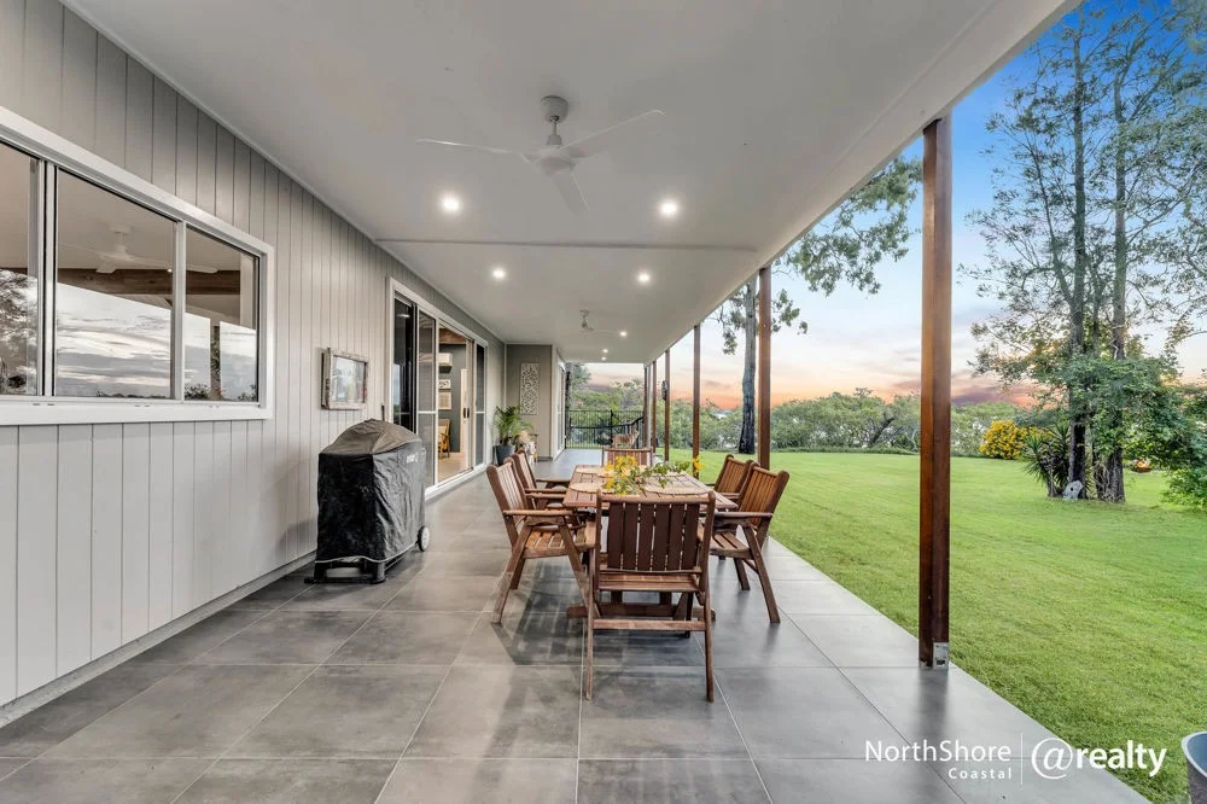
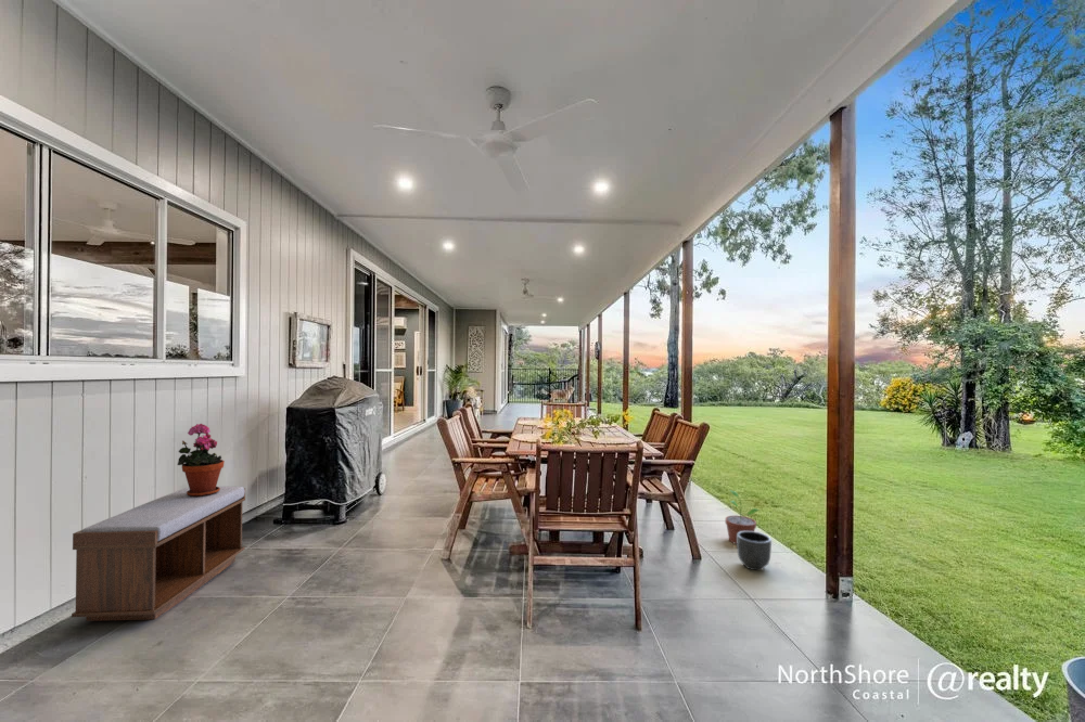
+ bench (173, 544)
+ potted plant (740, 517)
+ potted plant (202, 457)
+ planter (753, 551)
